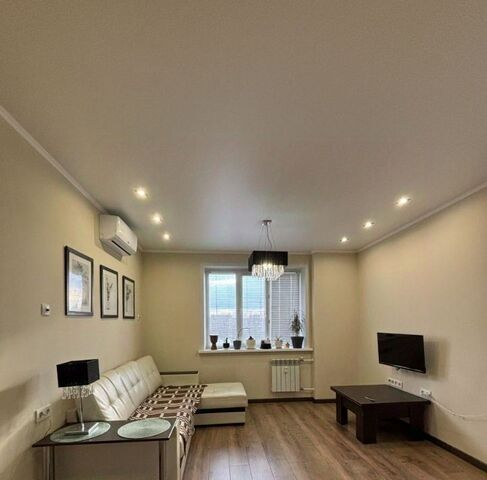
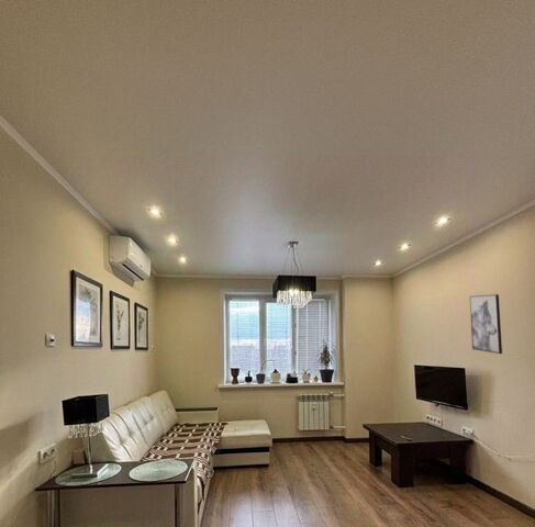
+ wall art (484, 323)
